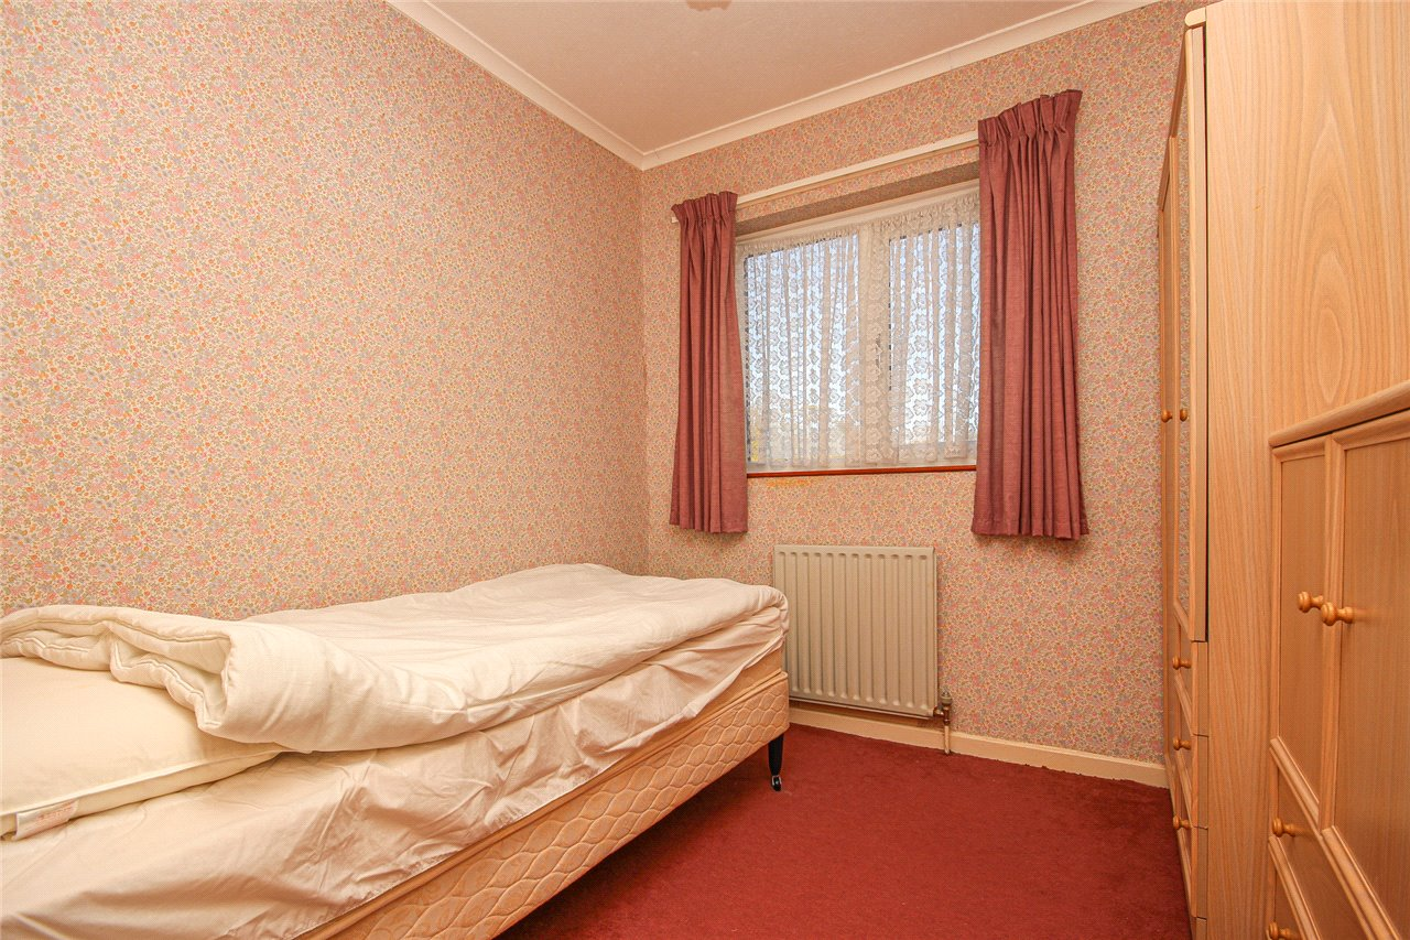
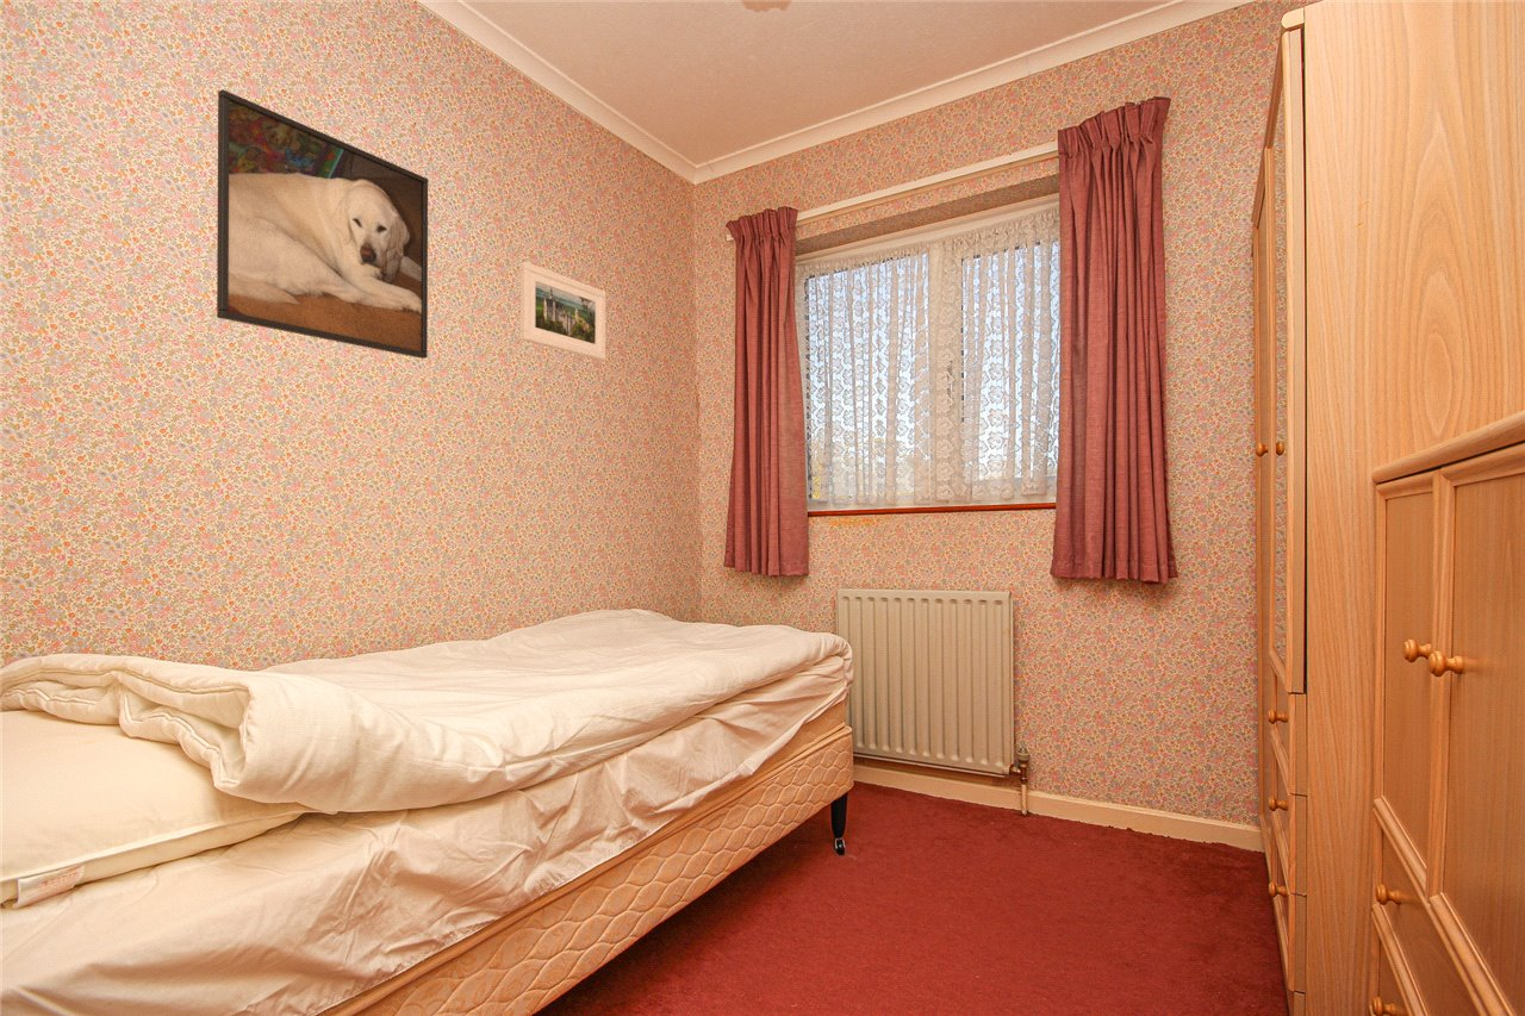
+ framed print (565, 313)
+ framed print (334, 239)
